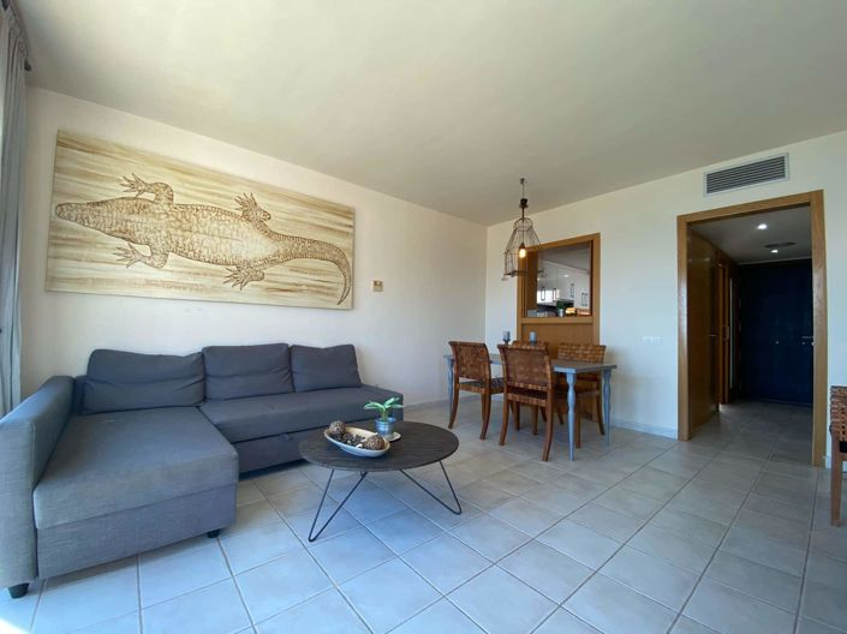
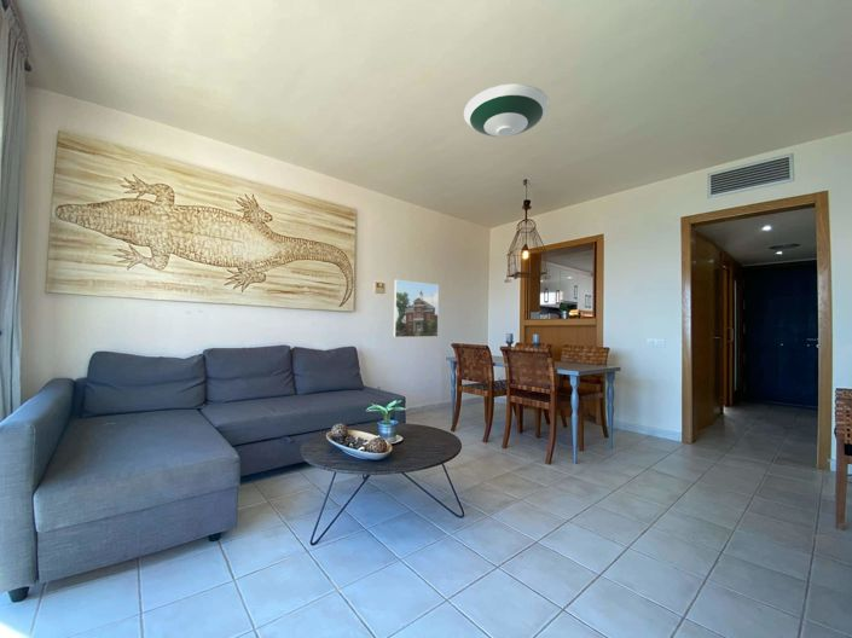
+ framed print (417, 309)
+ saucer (505, 121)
